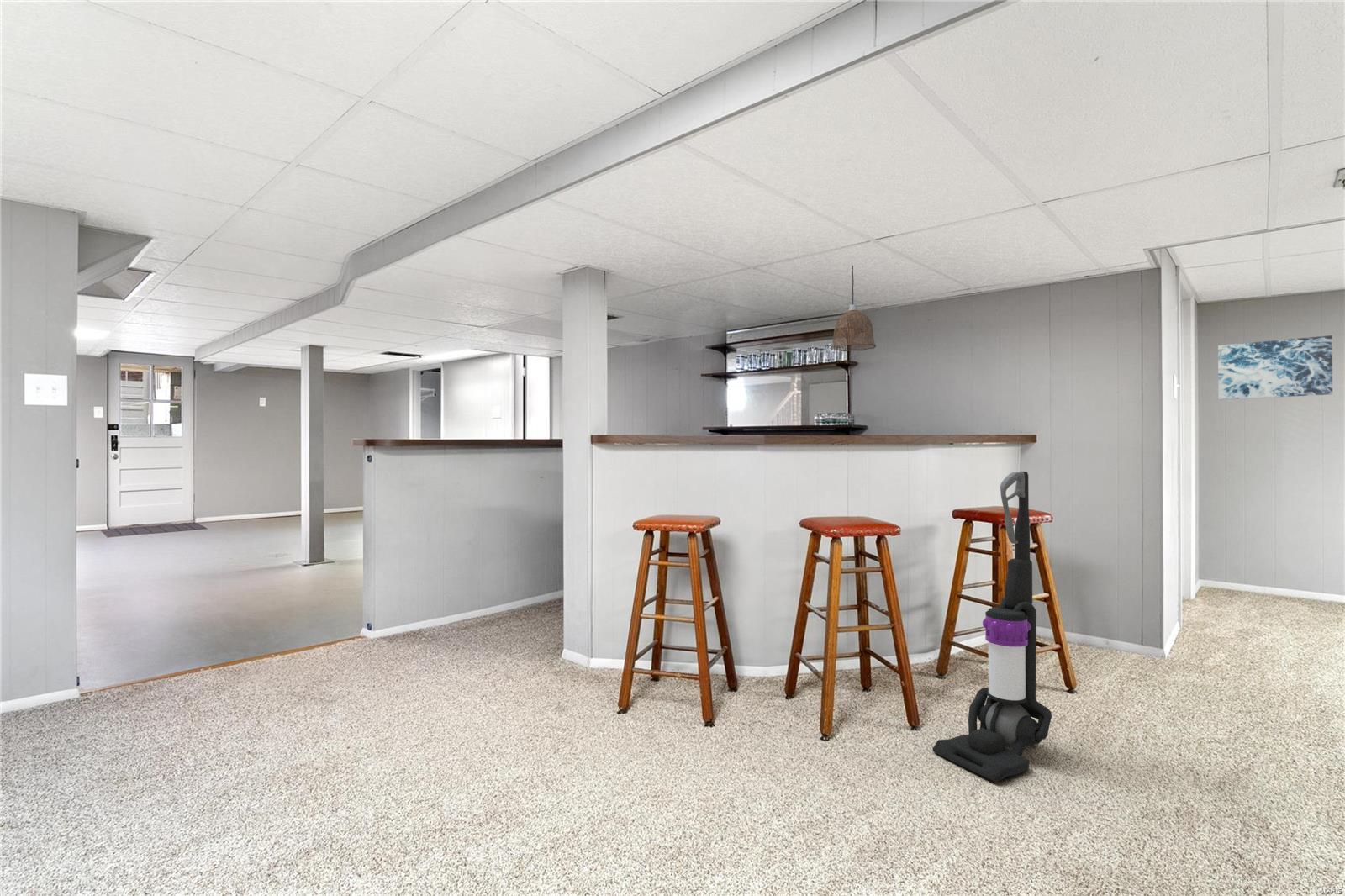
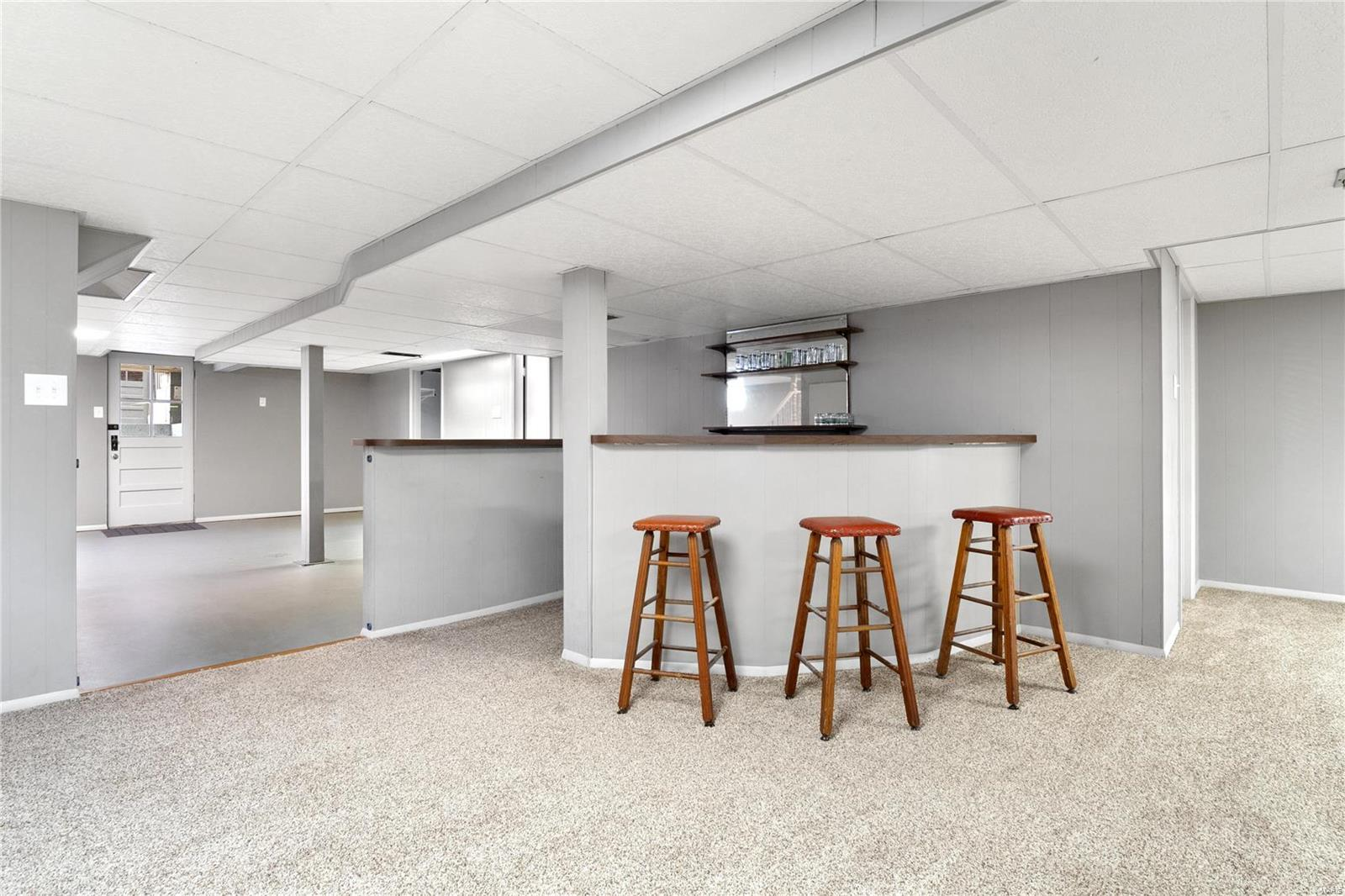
- vacuum cleaner (1000, 614)
- wall art (1273, 369)
- pendant lamp (852, 307)
